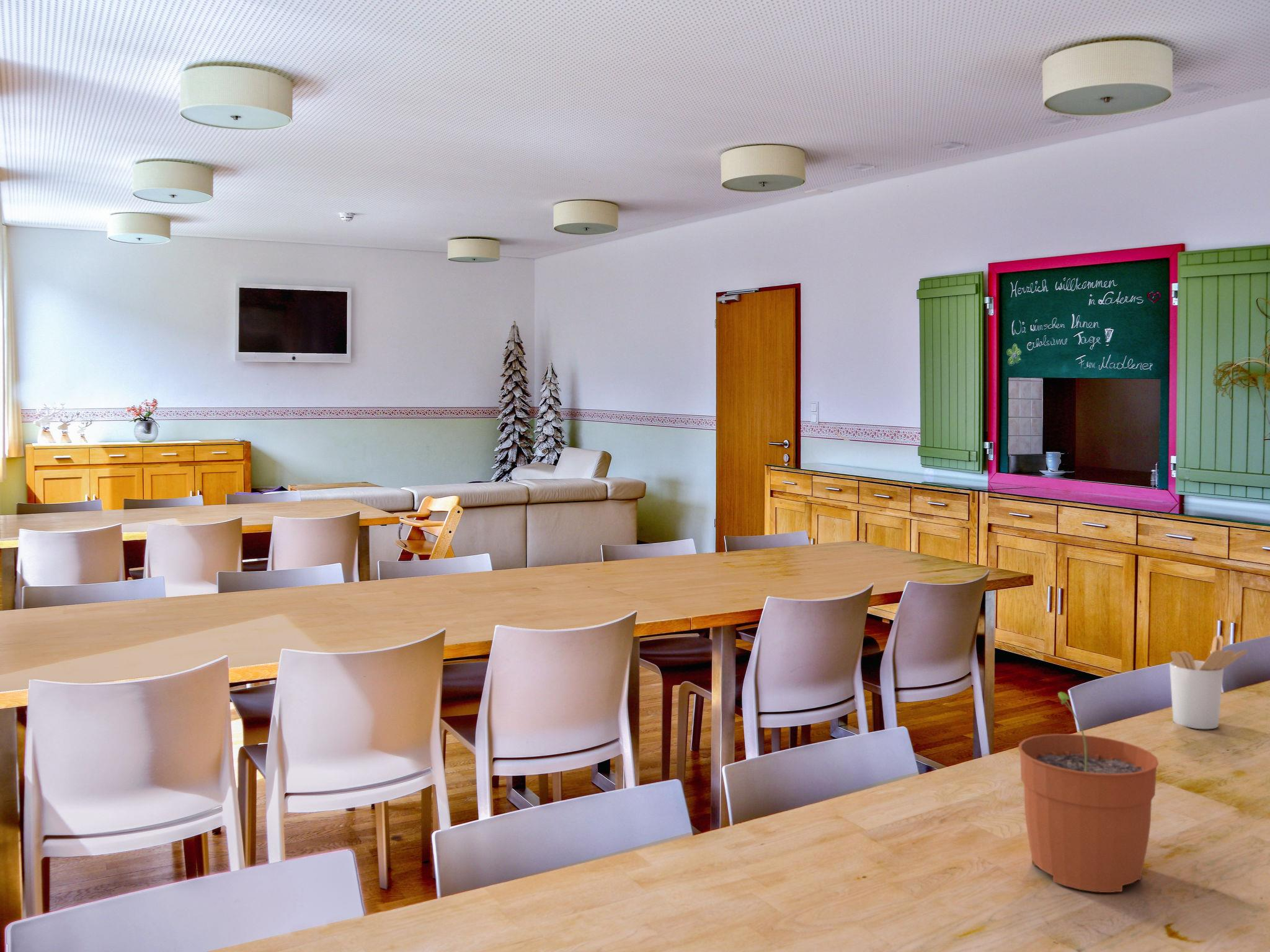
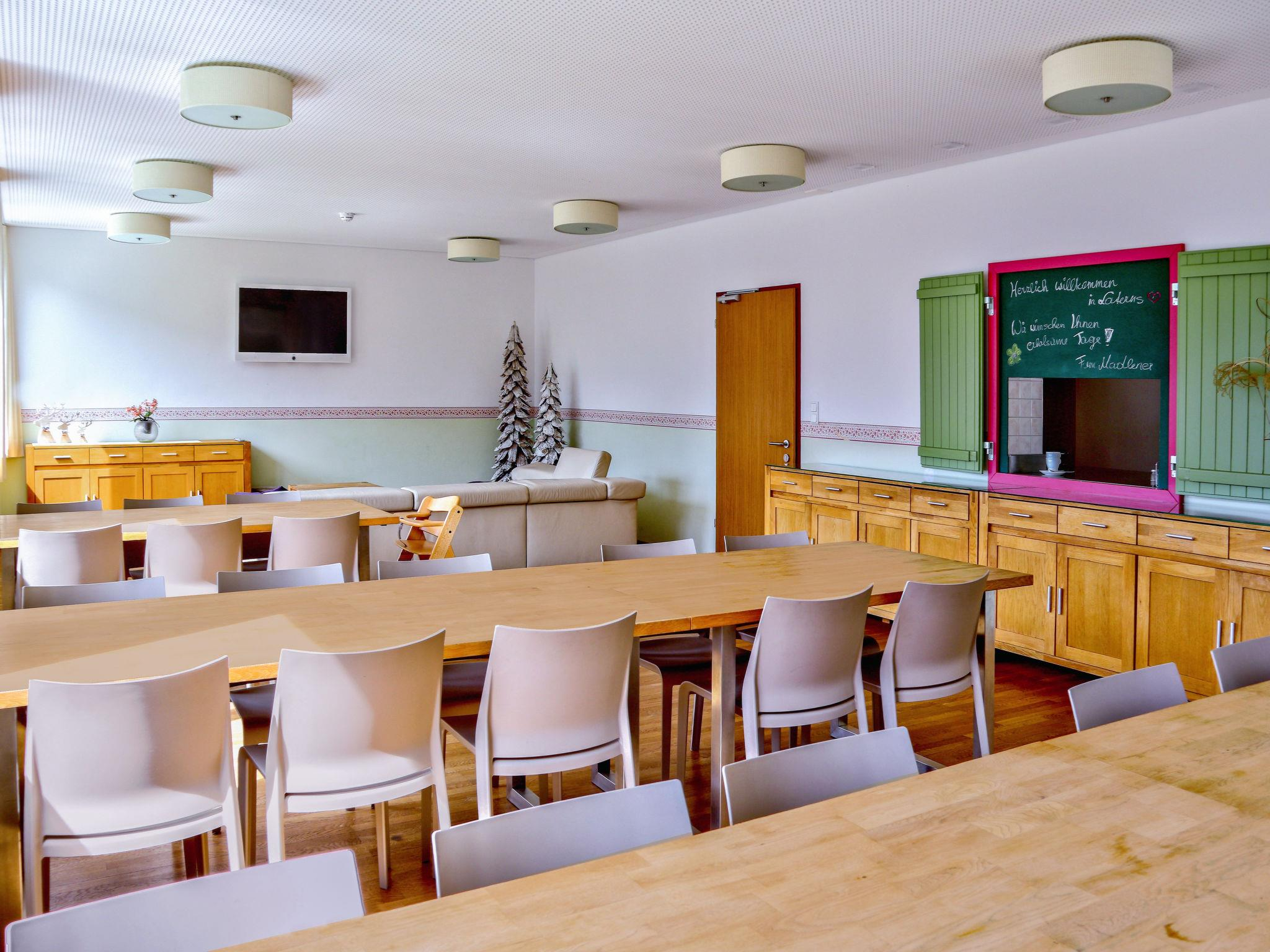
- plant pot (1086, 782)
- utensil holder (1206, 683)
